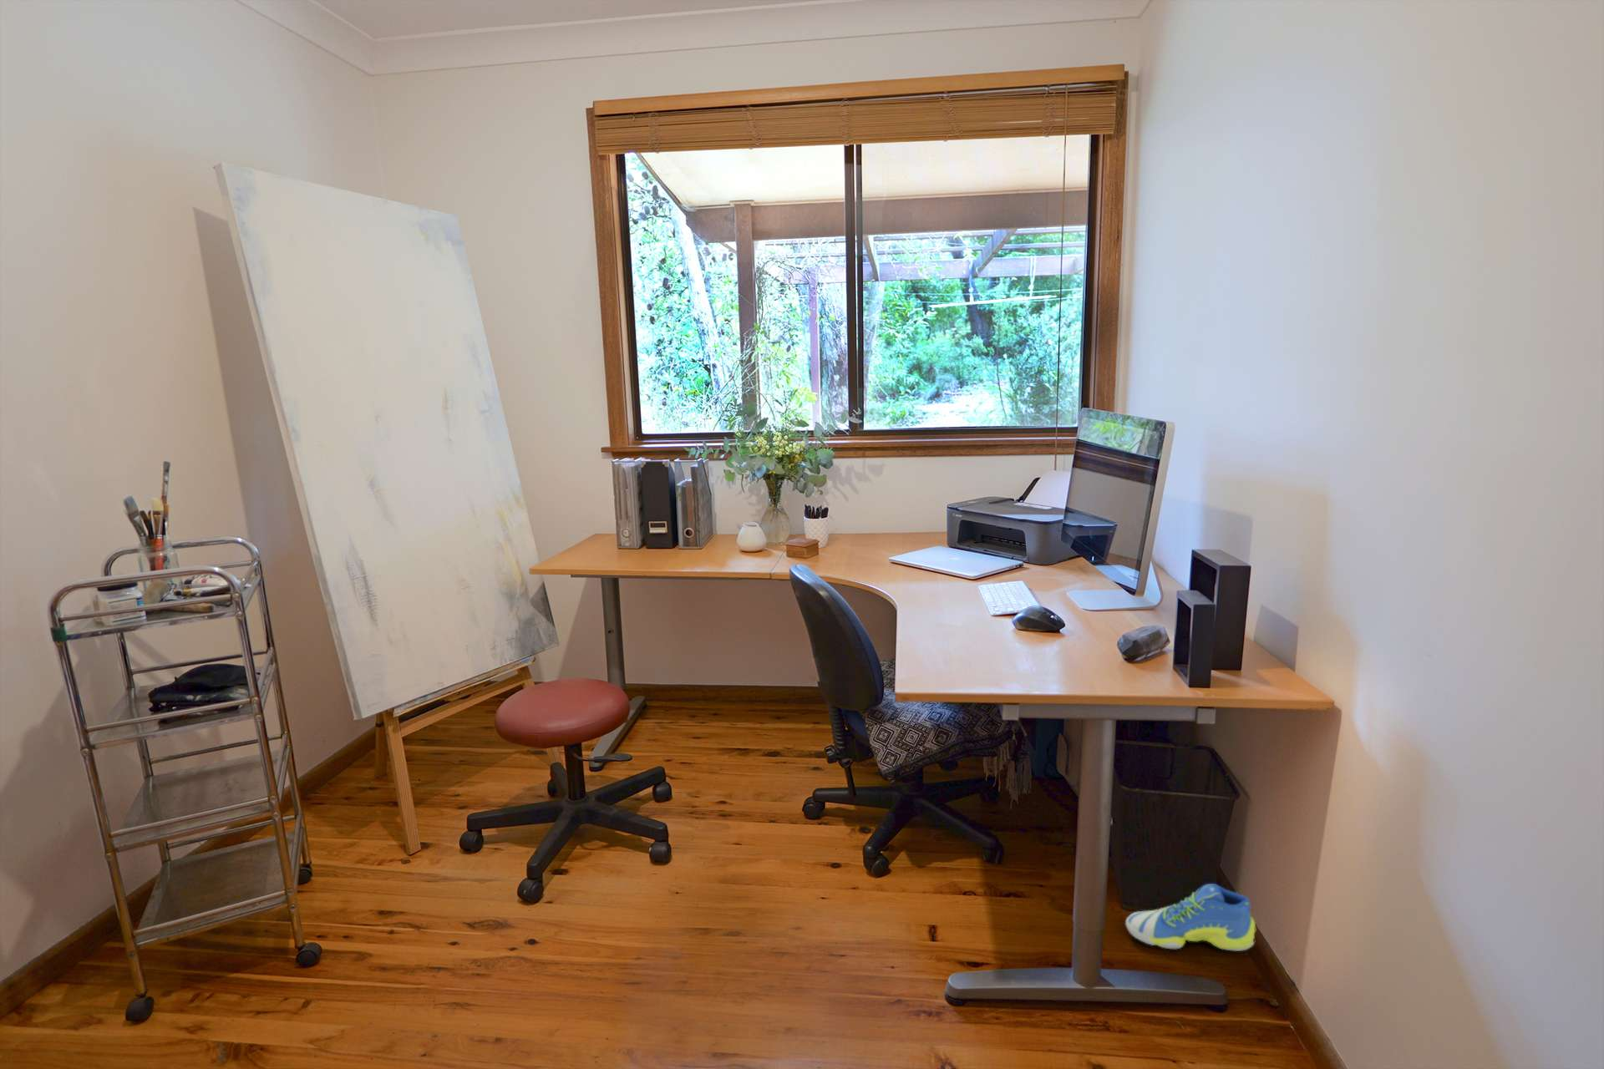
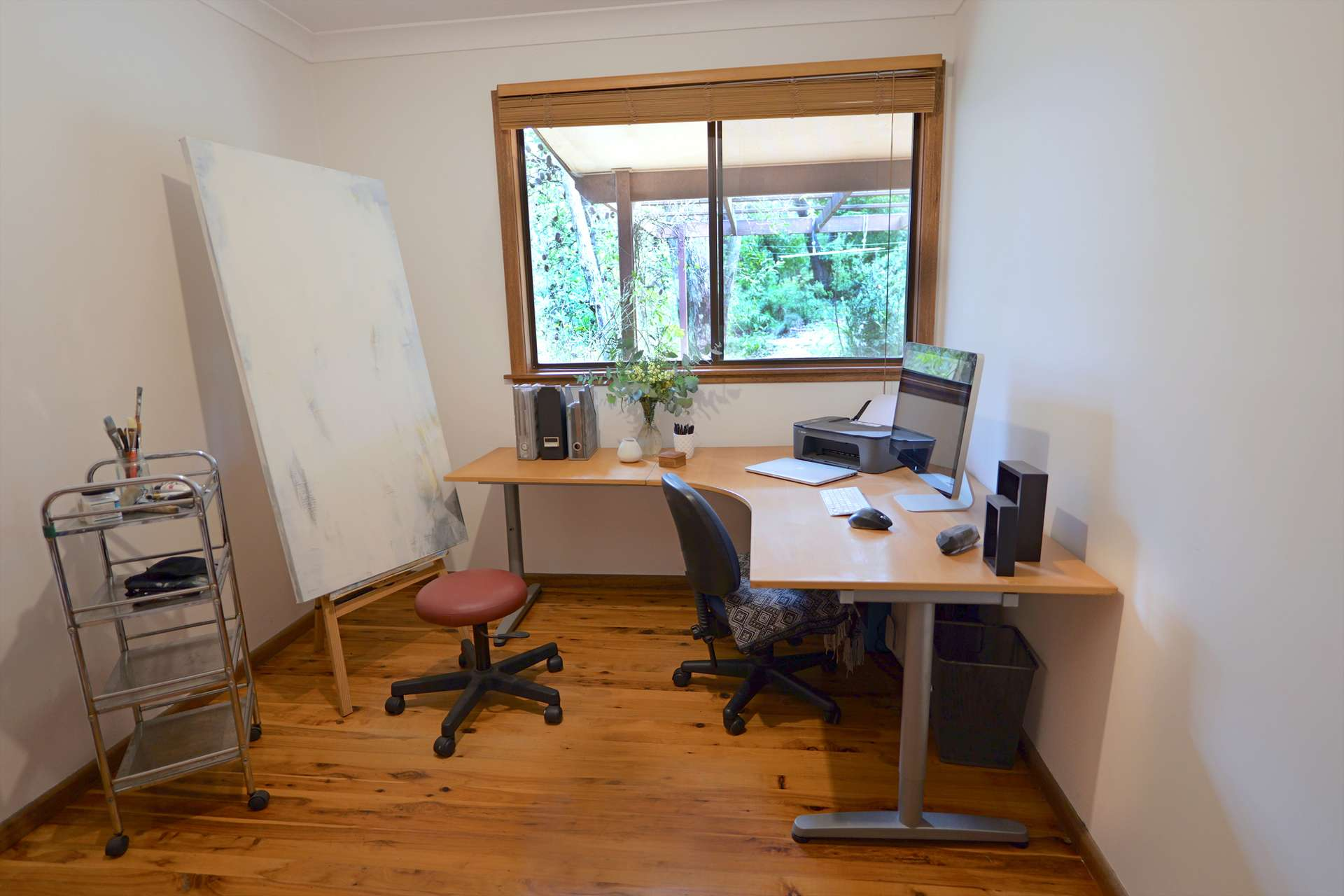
- sneaker (1190, 909)
